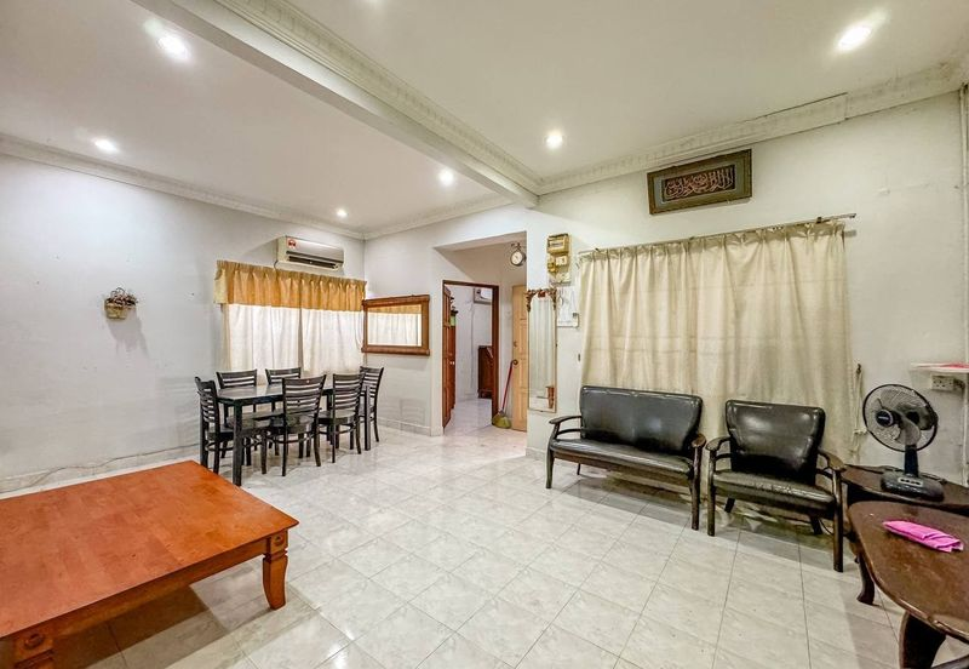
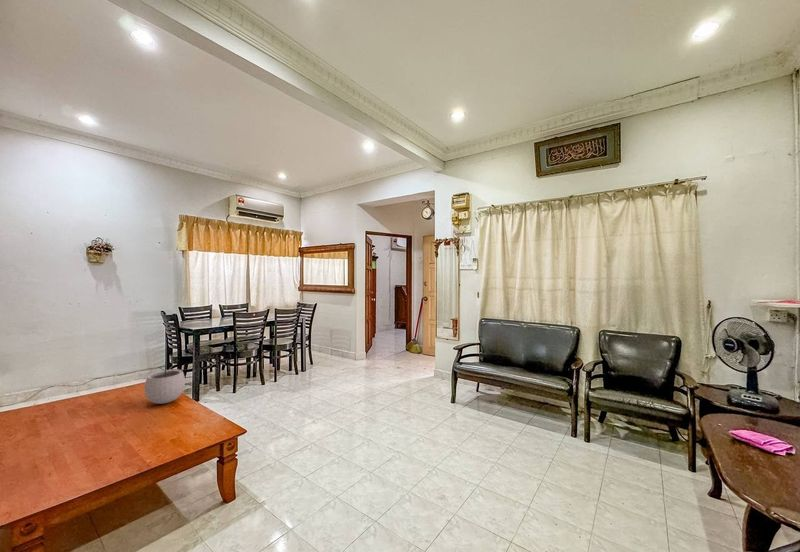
+ plant pot (165, 381)
